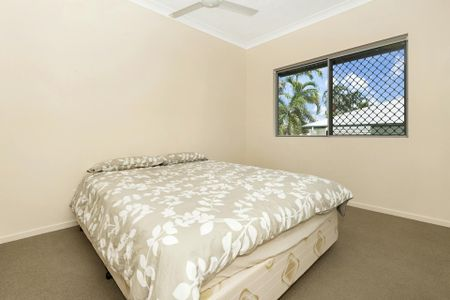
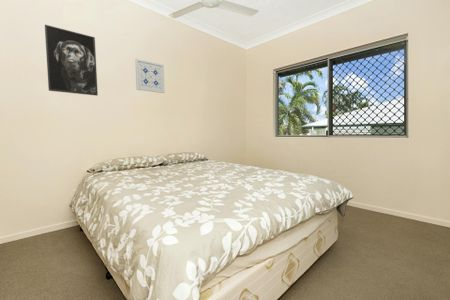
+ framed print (72, 62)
+ wall art (150, 76)
